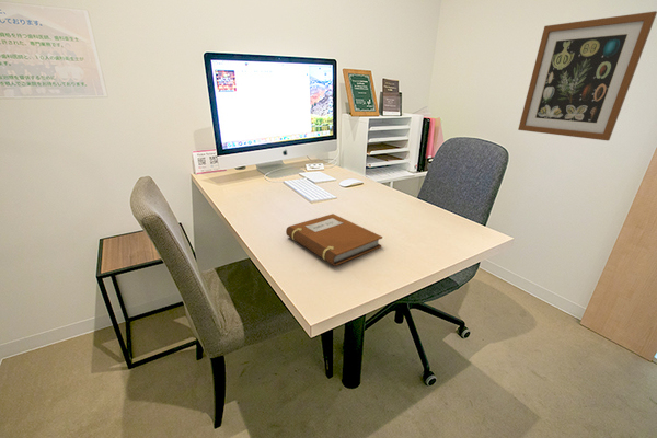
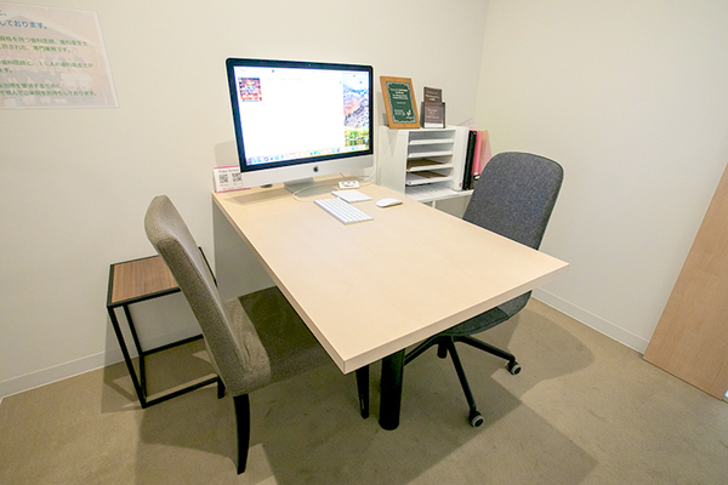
- notebook (331, 235)
- wall art (575, 81)
